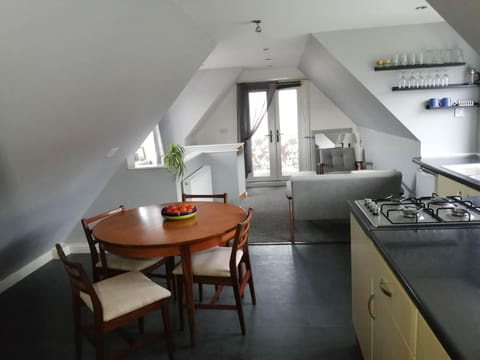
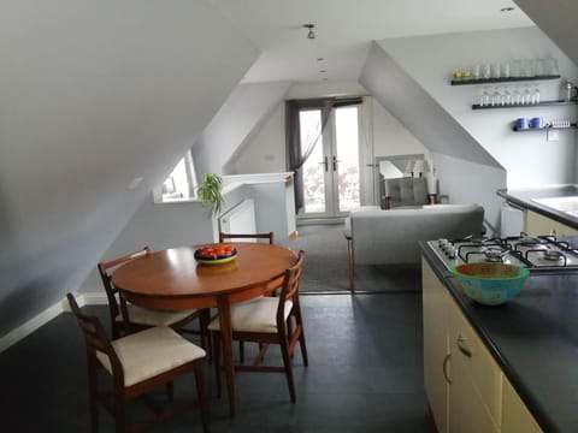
+ bowl (489, 285)
